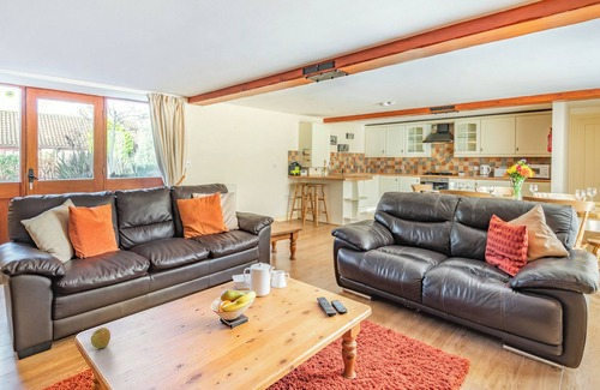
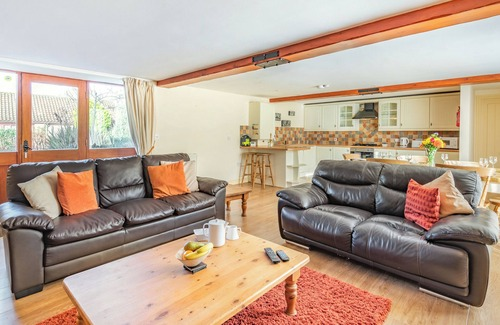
- apple (101, 337)
